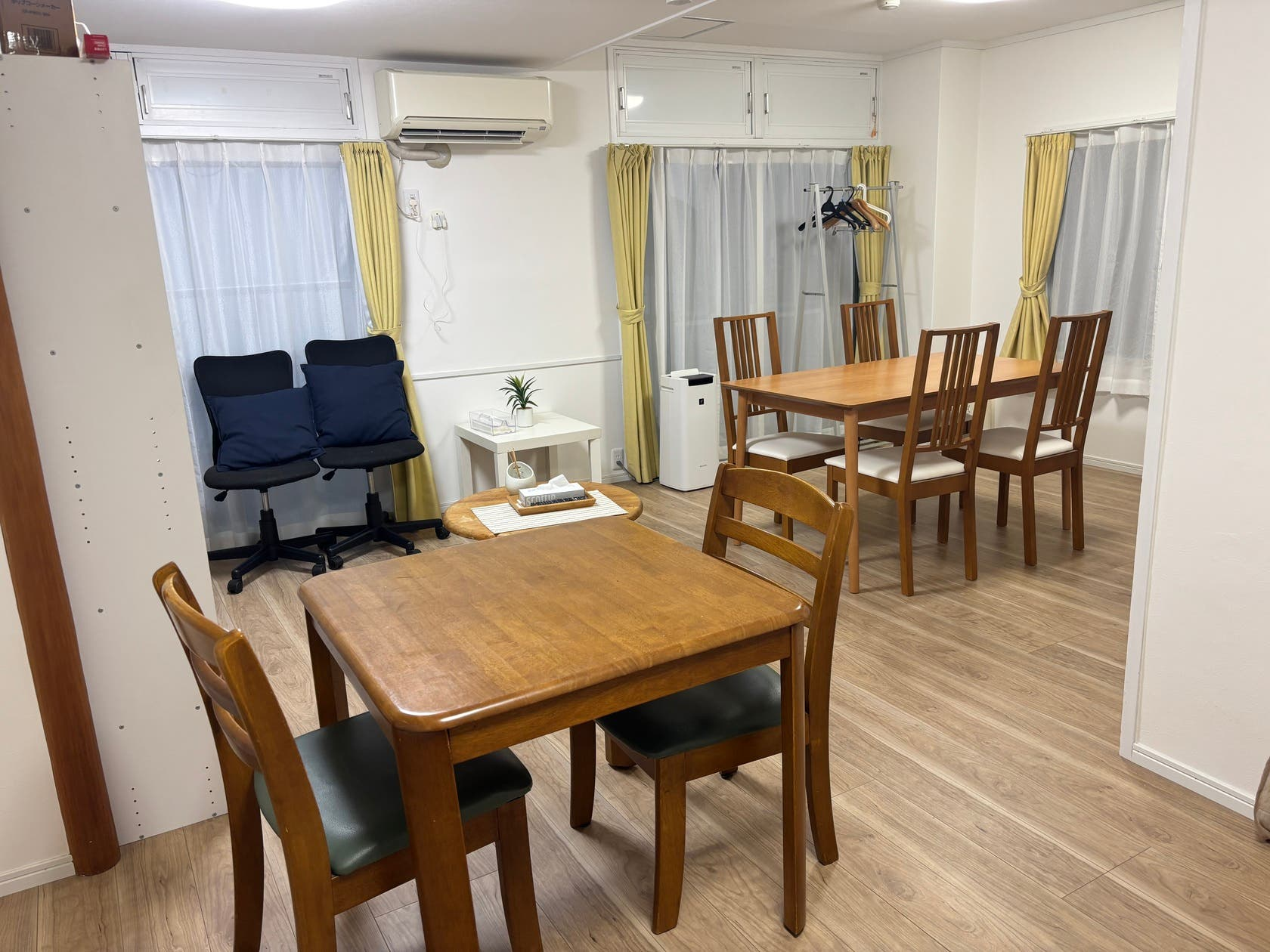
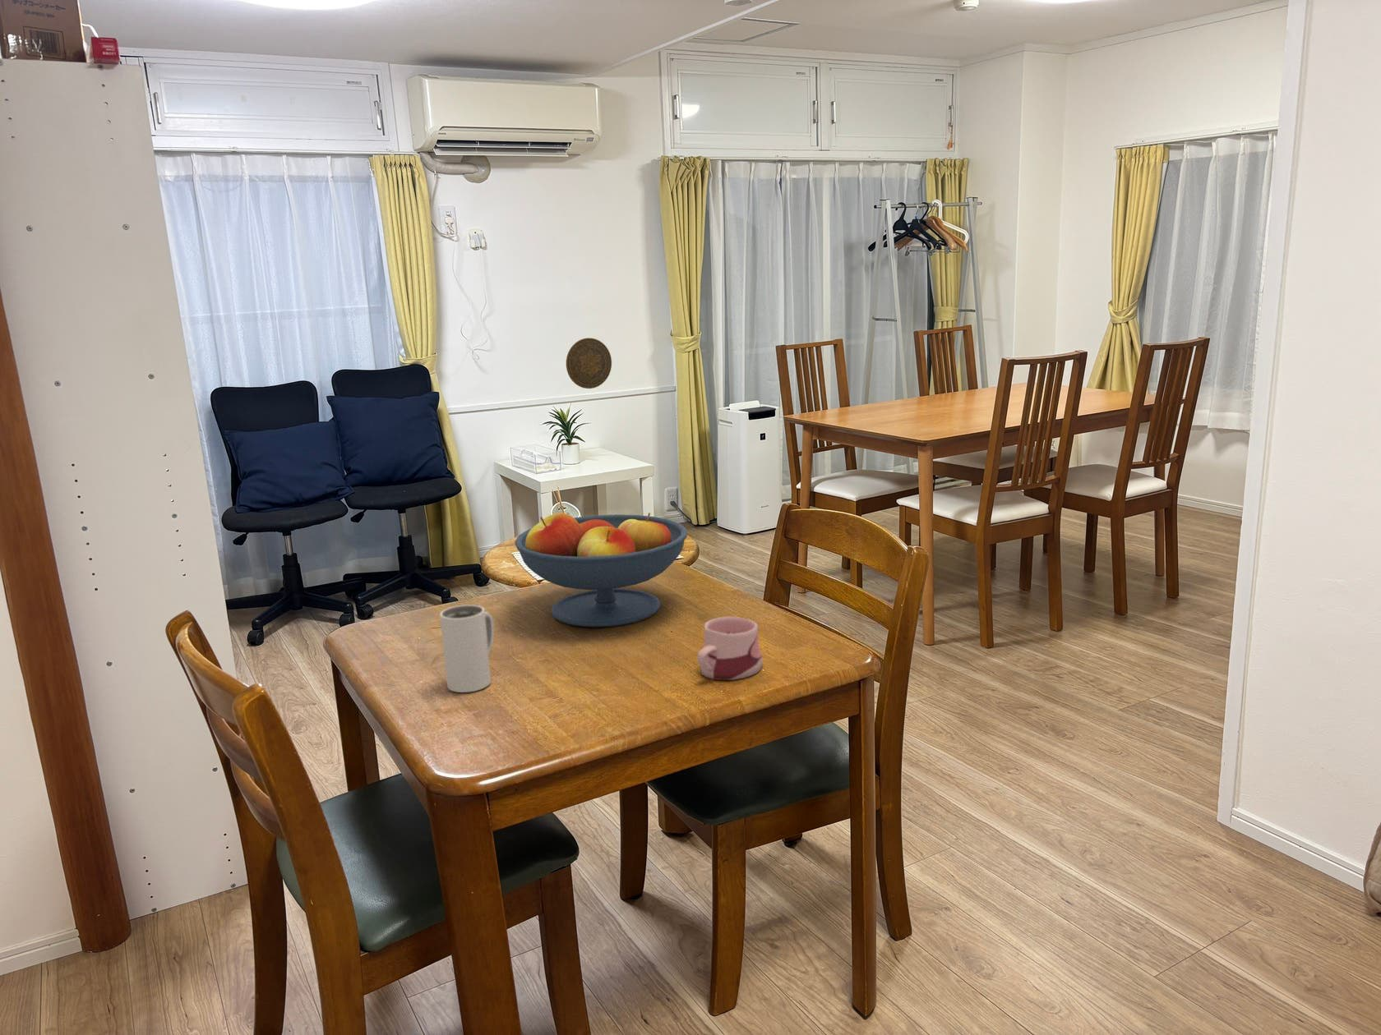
+ decorative plate (589, 363)
+ fruit bowl (602, 559)
+ mug (726, 648)
+ mug (472, 644)
